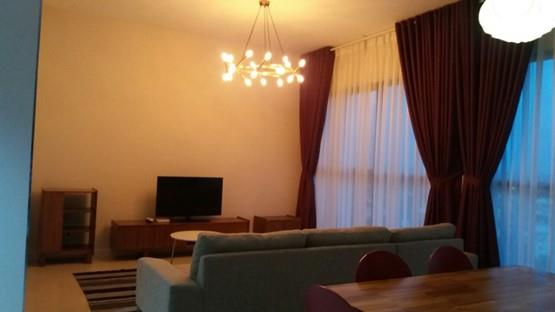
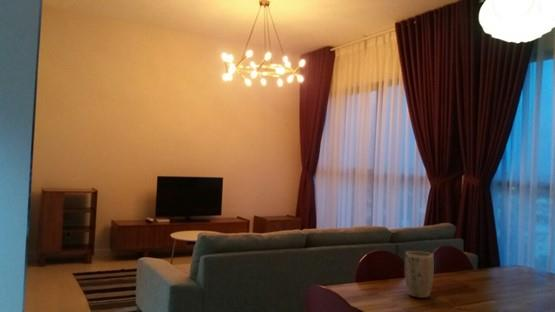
+ plant pot (419, 274)
